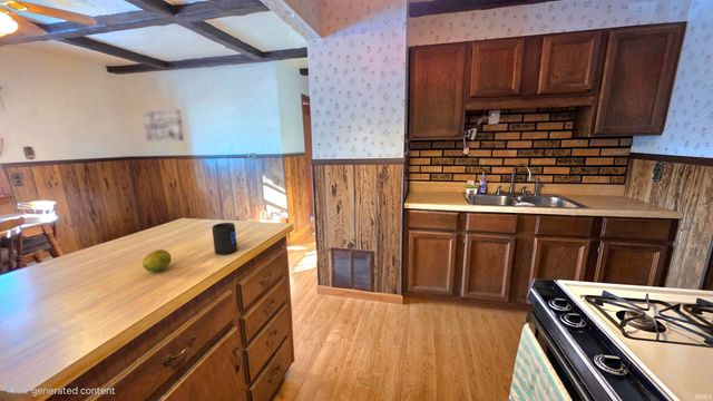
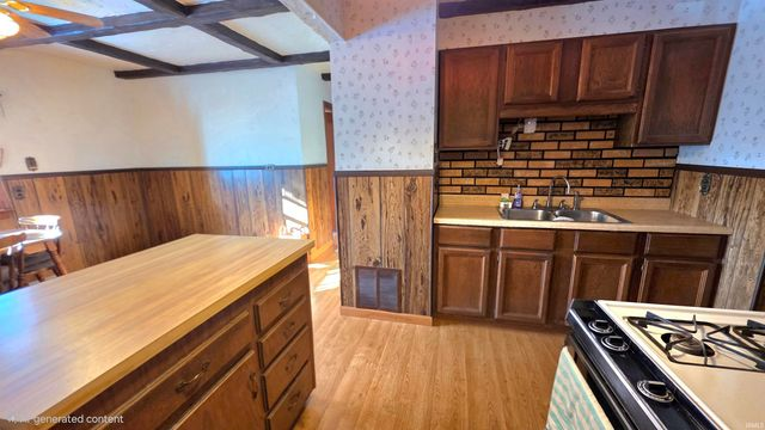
- fruit (156, 260)
- wall art (163, 126)
- mug (225, 236)
